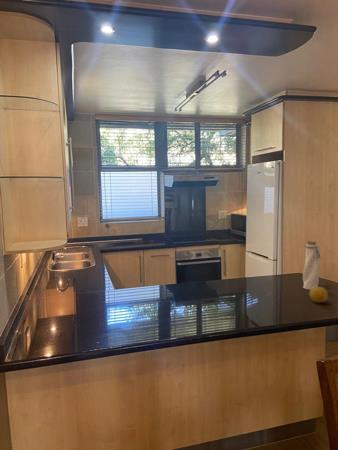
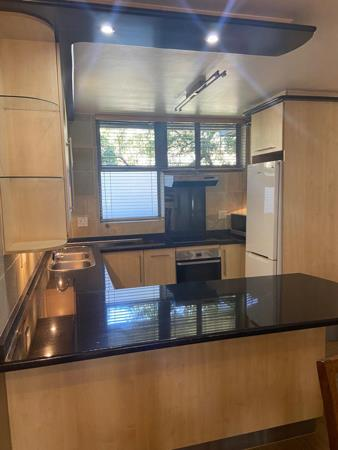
- water bottle (312, 265)
- fruit (318, 294)
